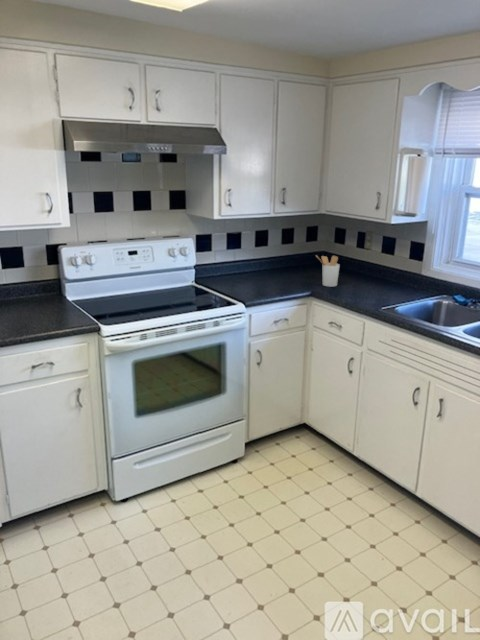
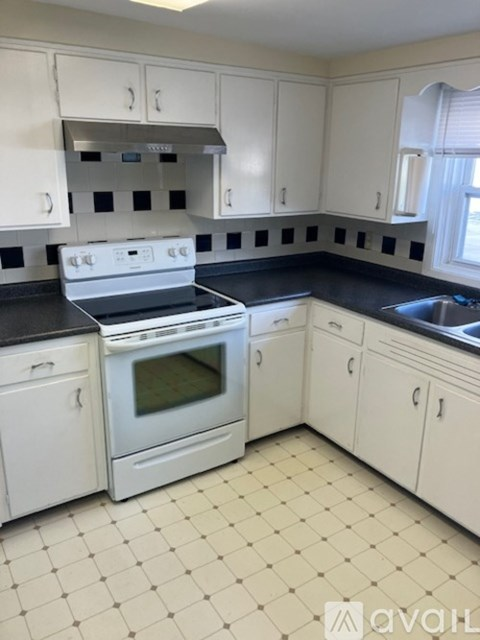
- utensil holder (326, 269)
